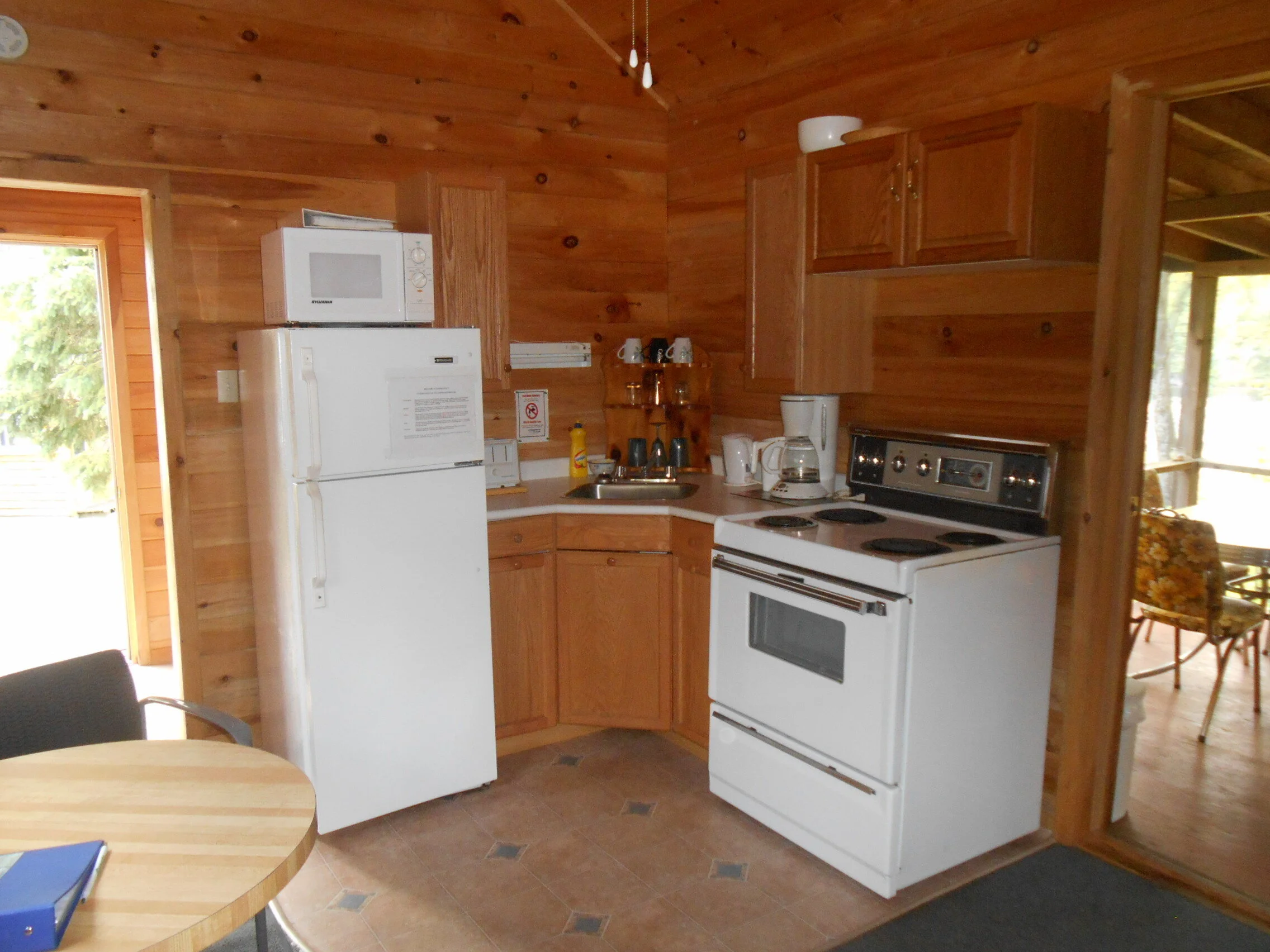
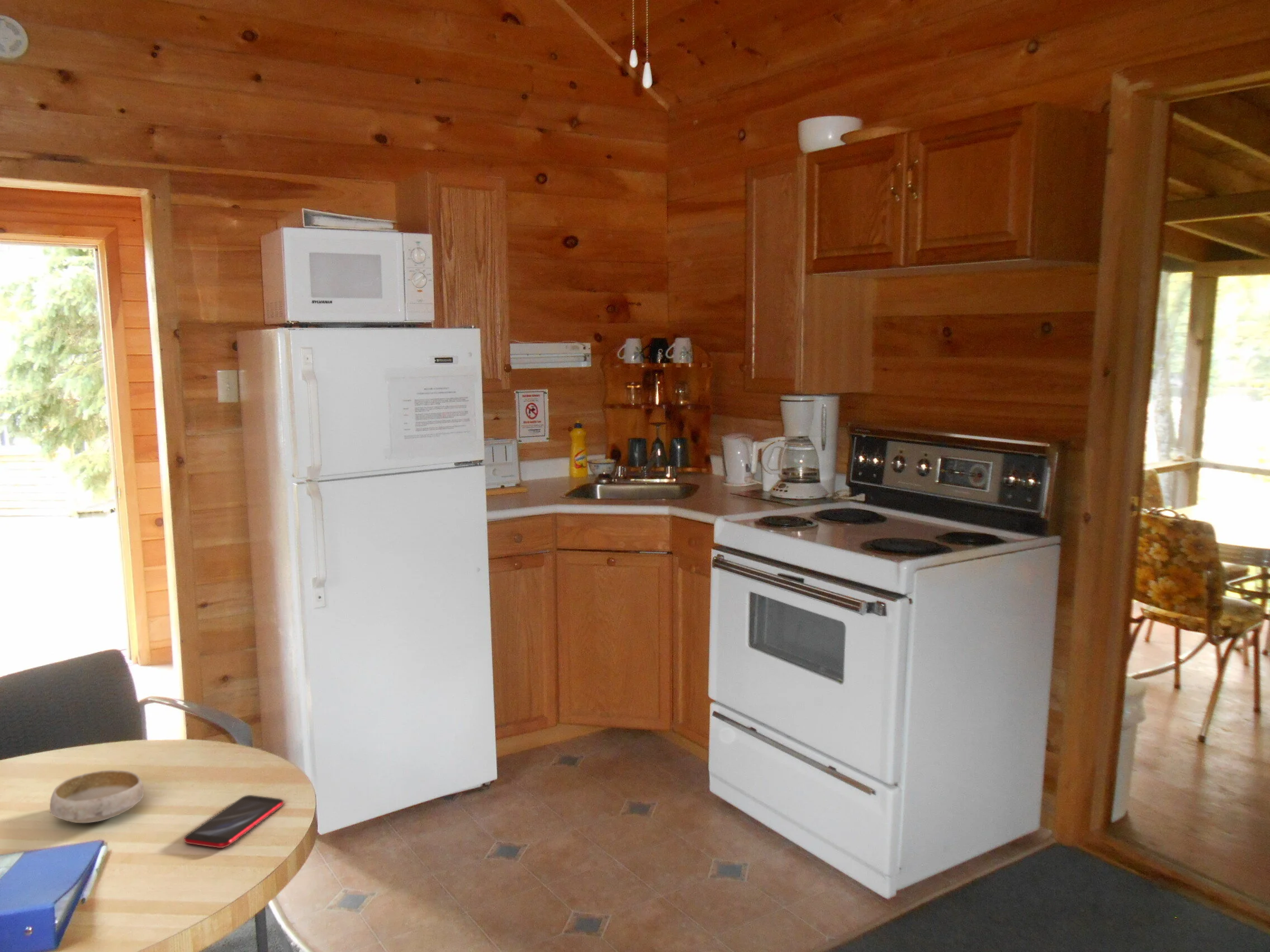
+ bowl (97, 799)
+ smartphone (236, 820)
